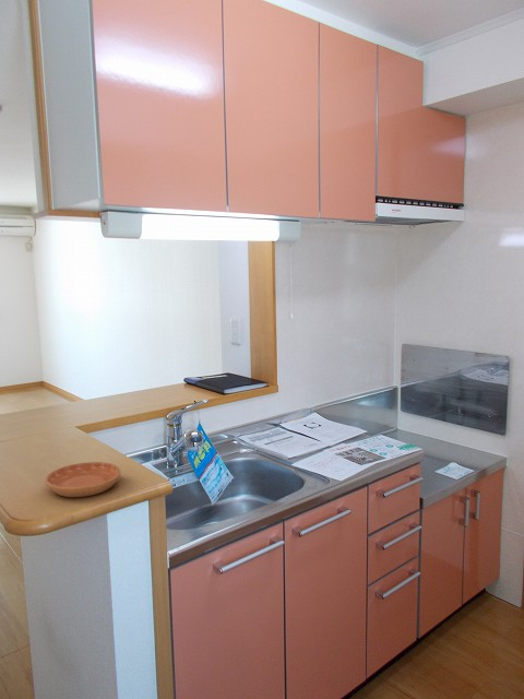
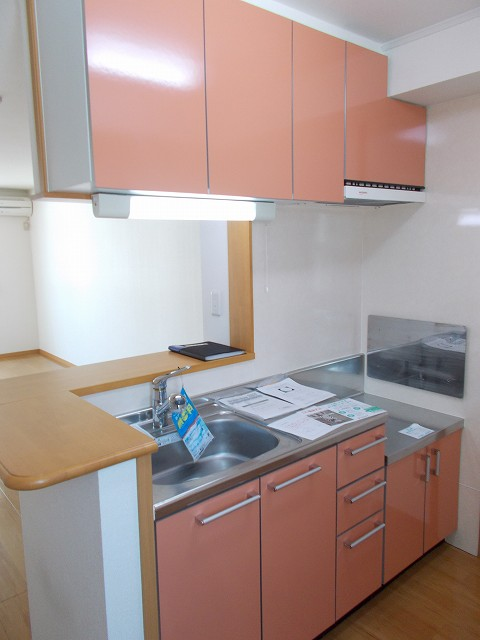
- saucer (84, 479)
